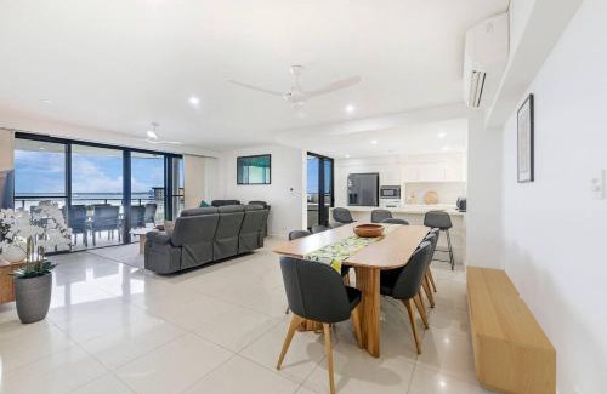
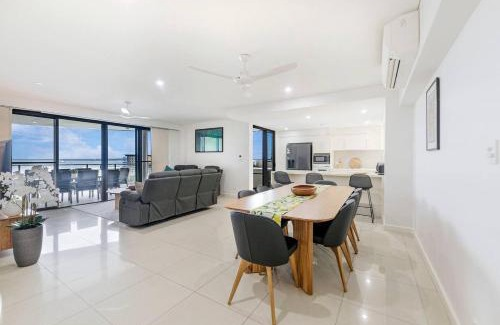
- media console (493, 312)
